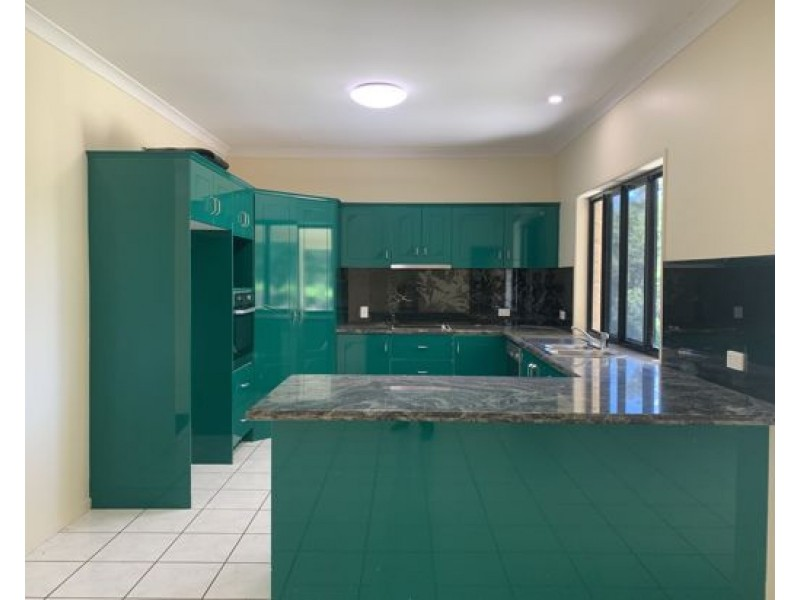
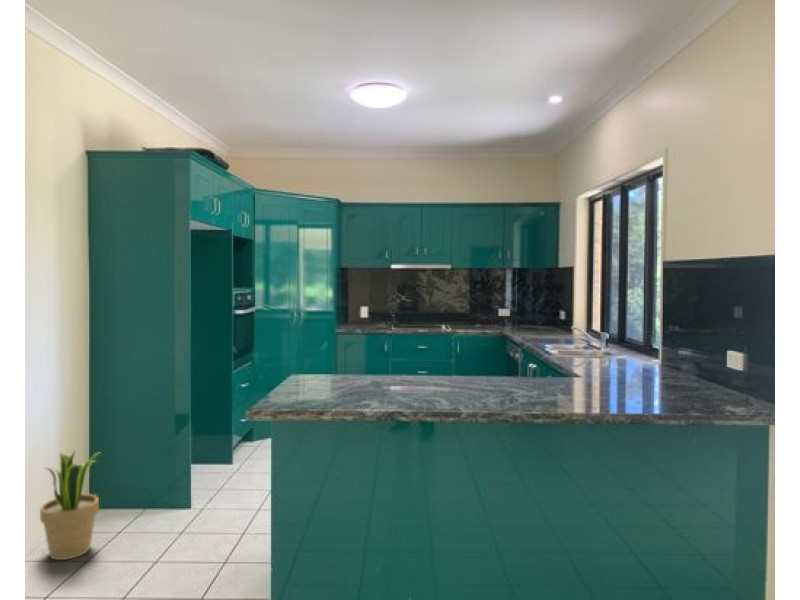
+ potted plant (75, 500)
